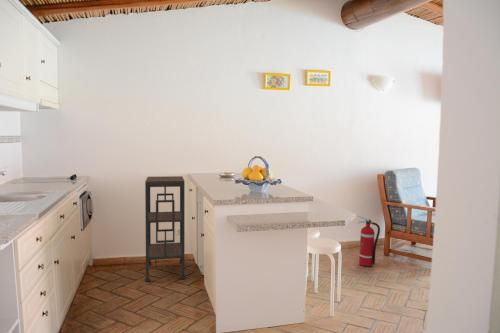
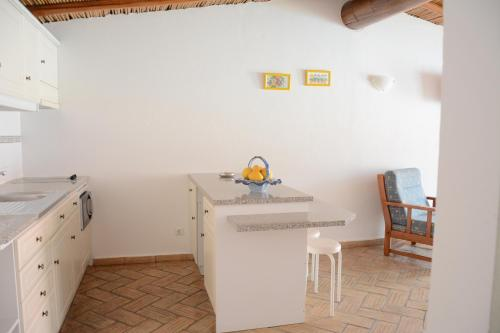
- fire extinguisher (368, 241)
- shelving unit (165, 221)
